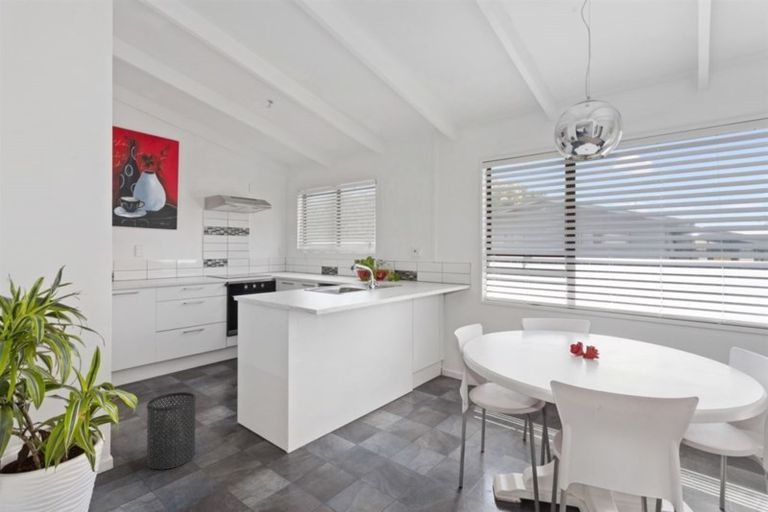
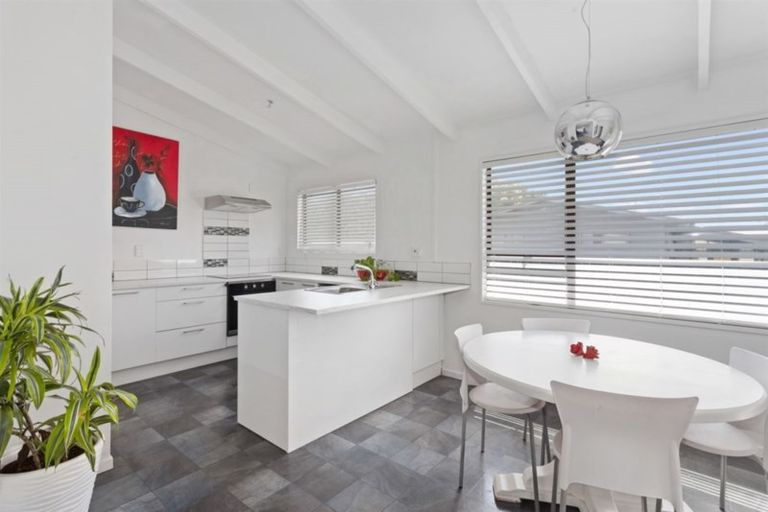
- trash can (171, 428)
